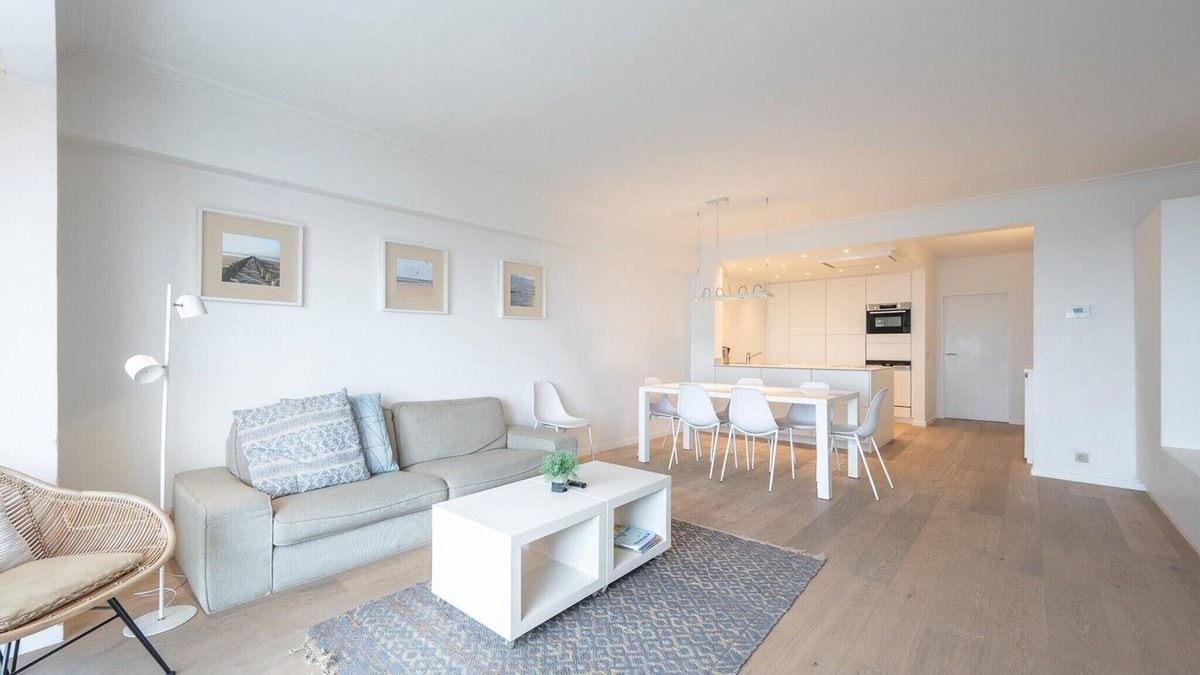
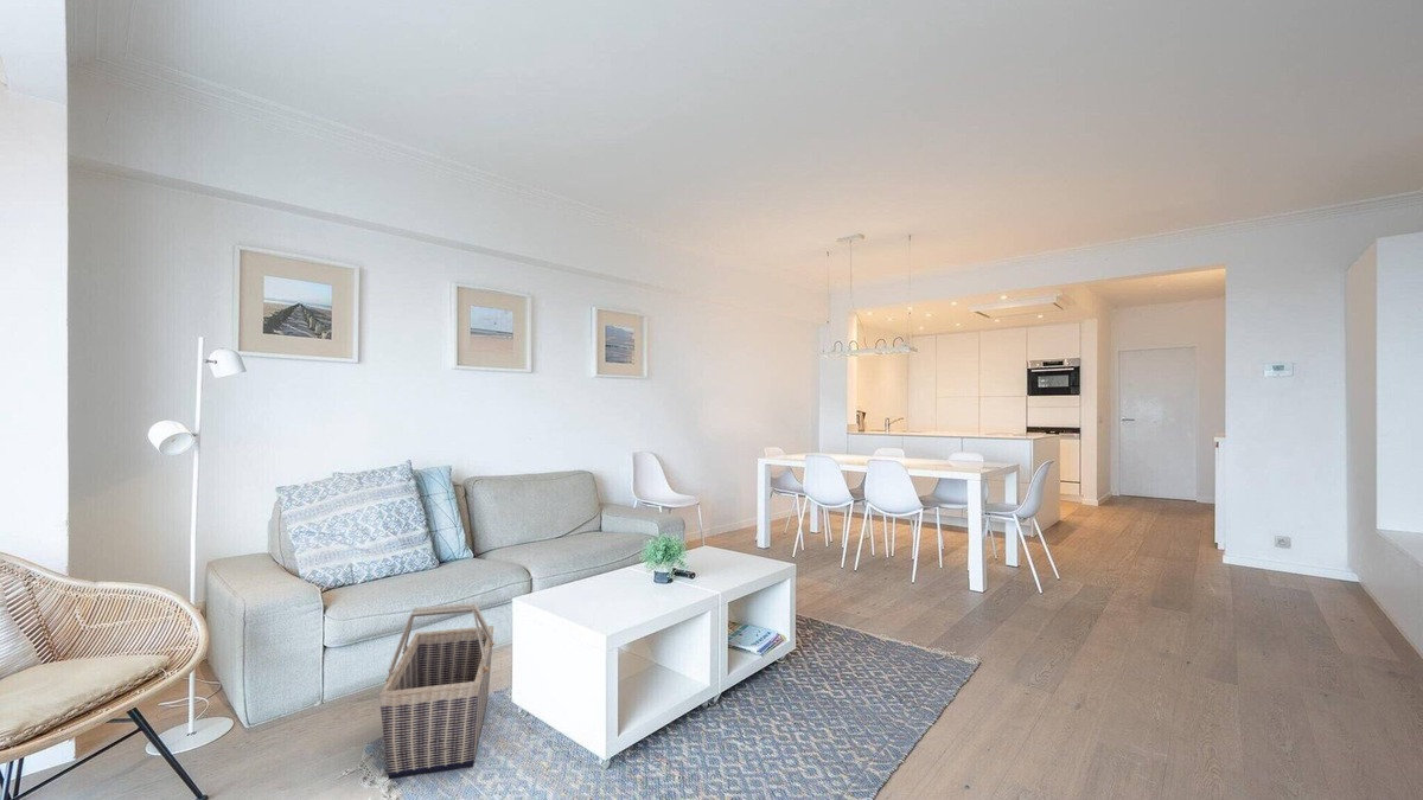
+ basket (444, 671)
